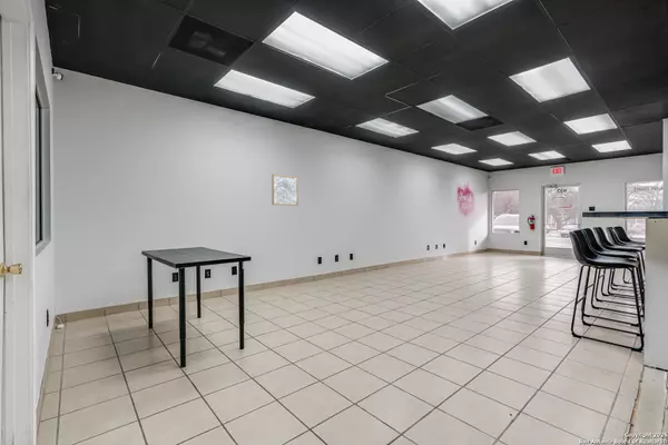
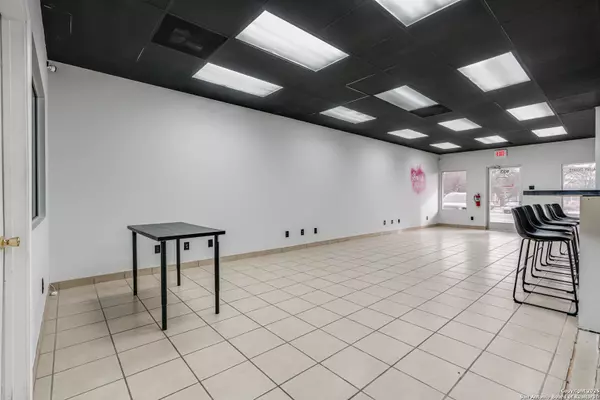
- wall art (285, 190)
